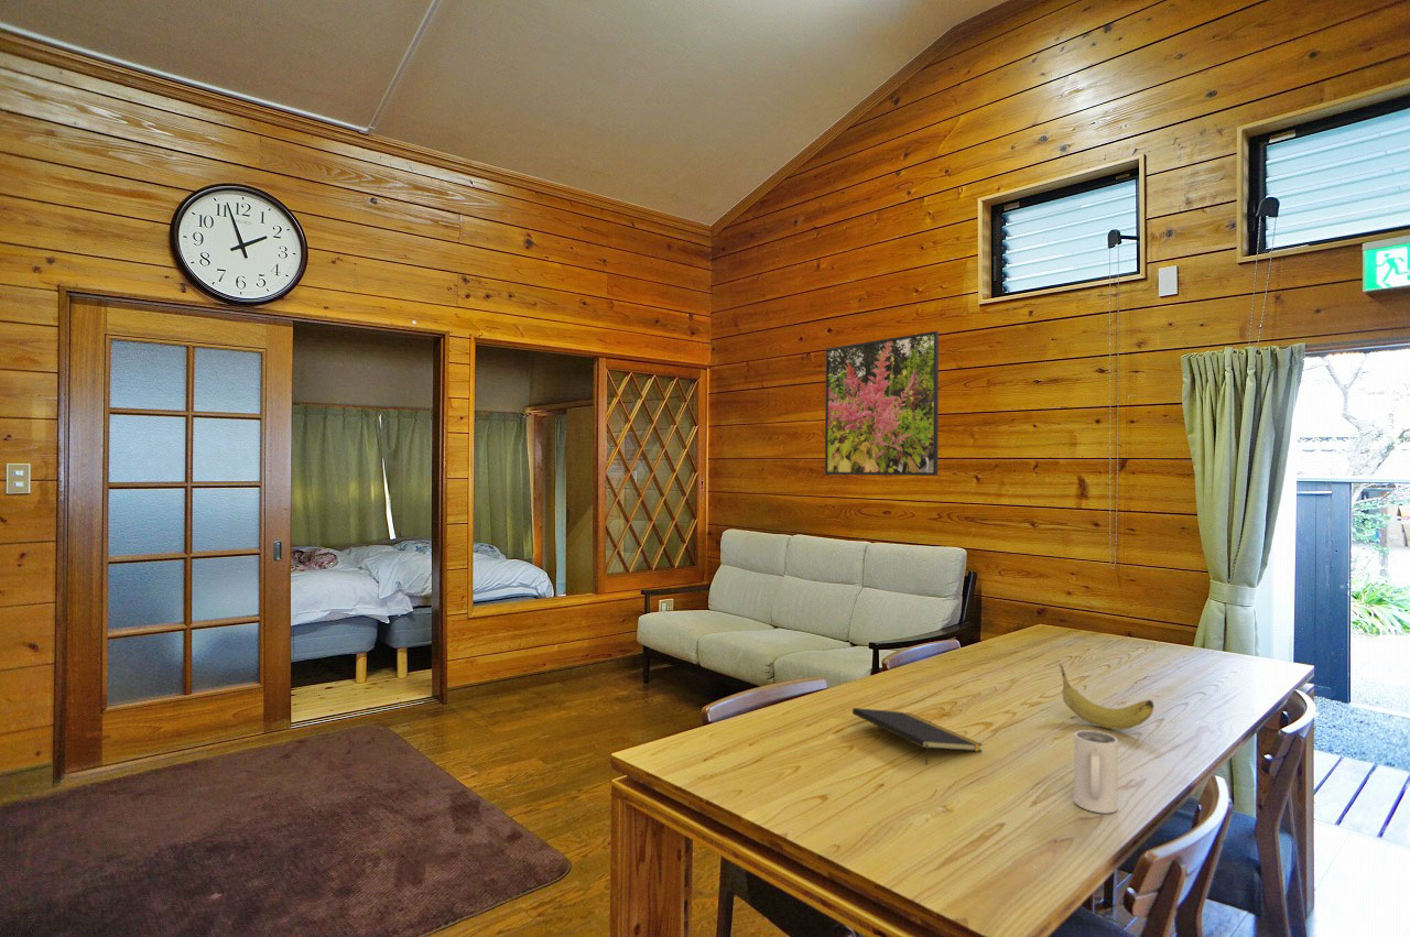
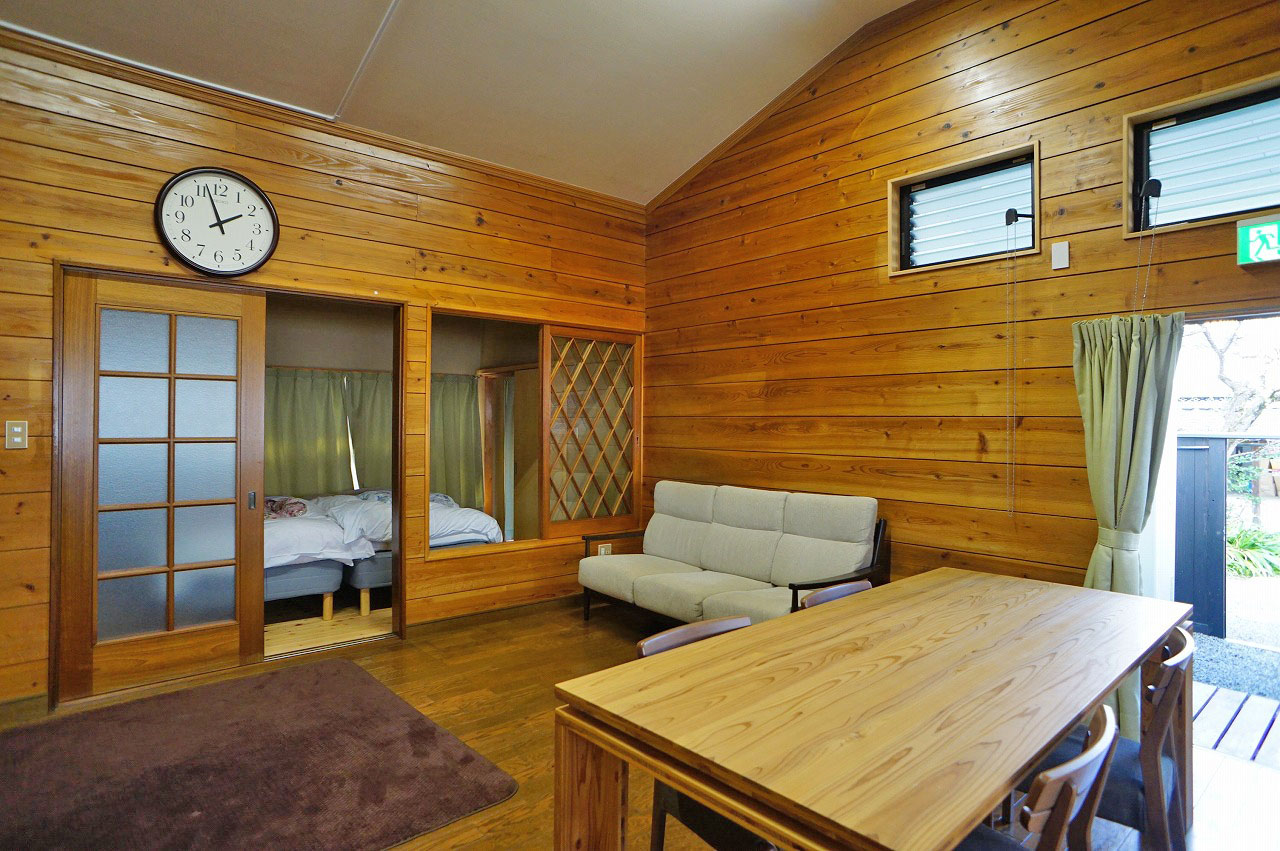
- fruit (1100, 706)
- notepad (914, 728)
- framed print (877, 407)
- mug (1095, 773)
